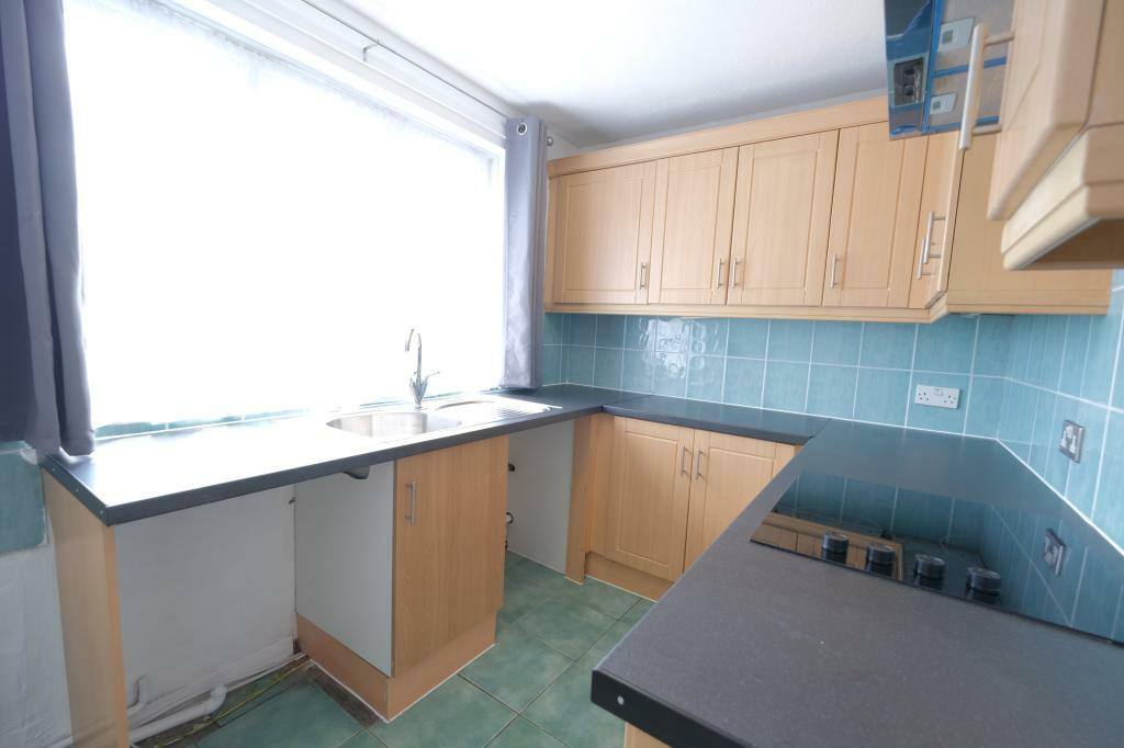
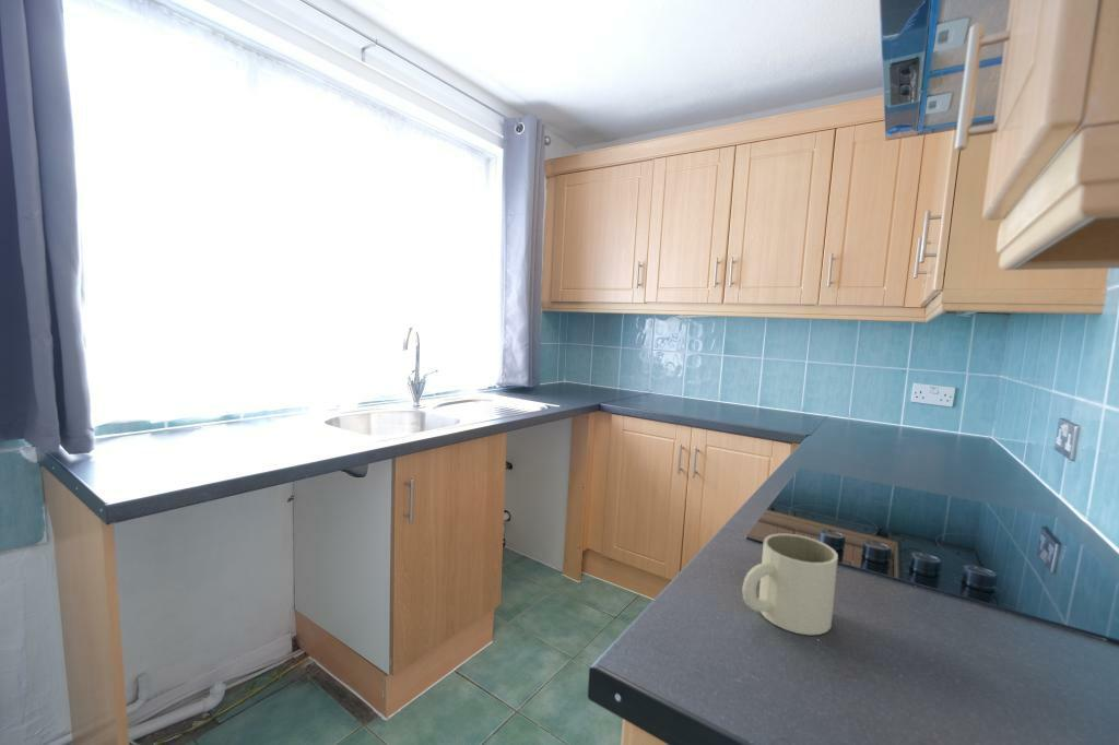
+ mug (785, 582)
